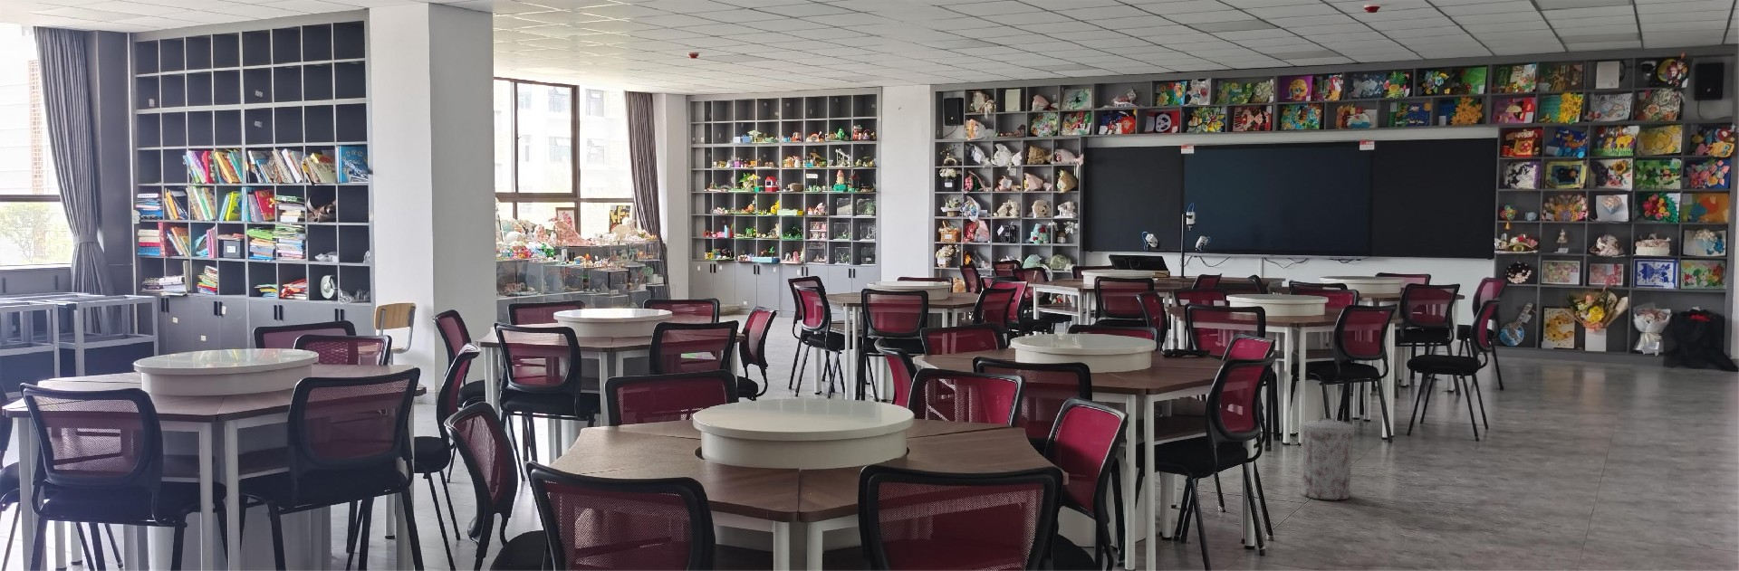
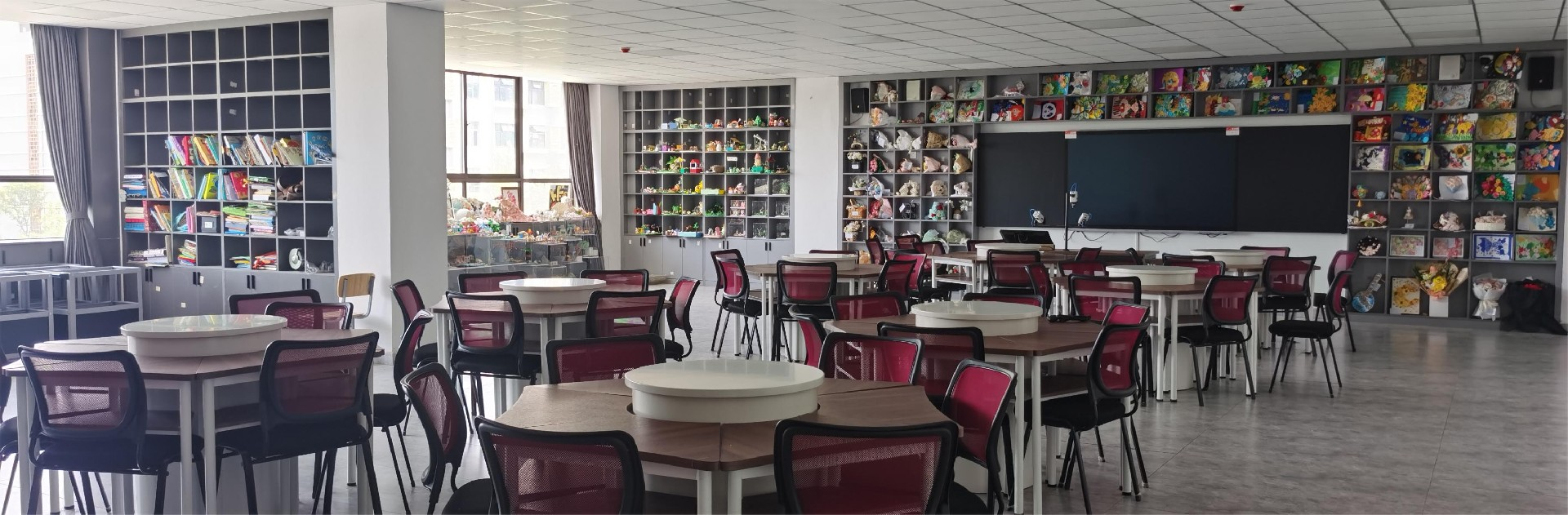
- trash can (1326, 457)
